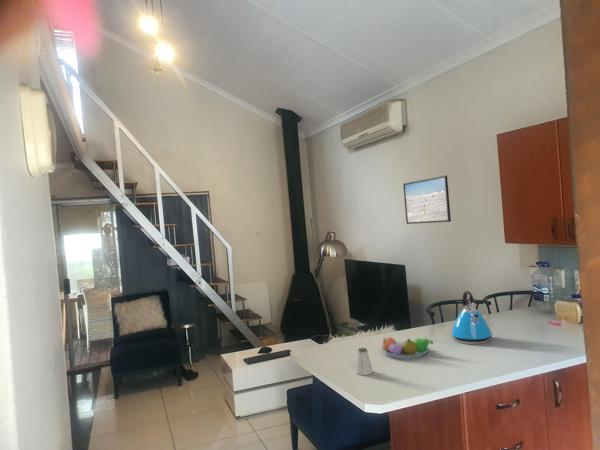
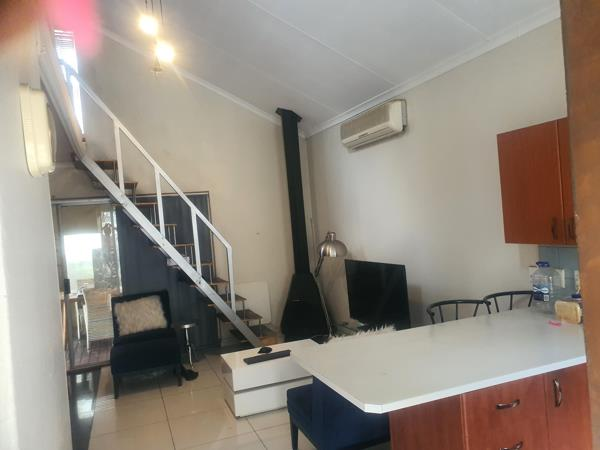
- fruit bowl (406, 343)
- saltshaker (363, 360)
- kettle (469, 315)
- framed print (425, 201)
